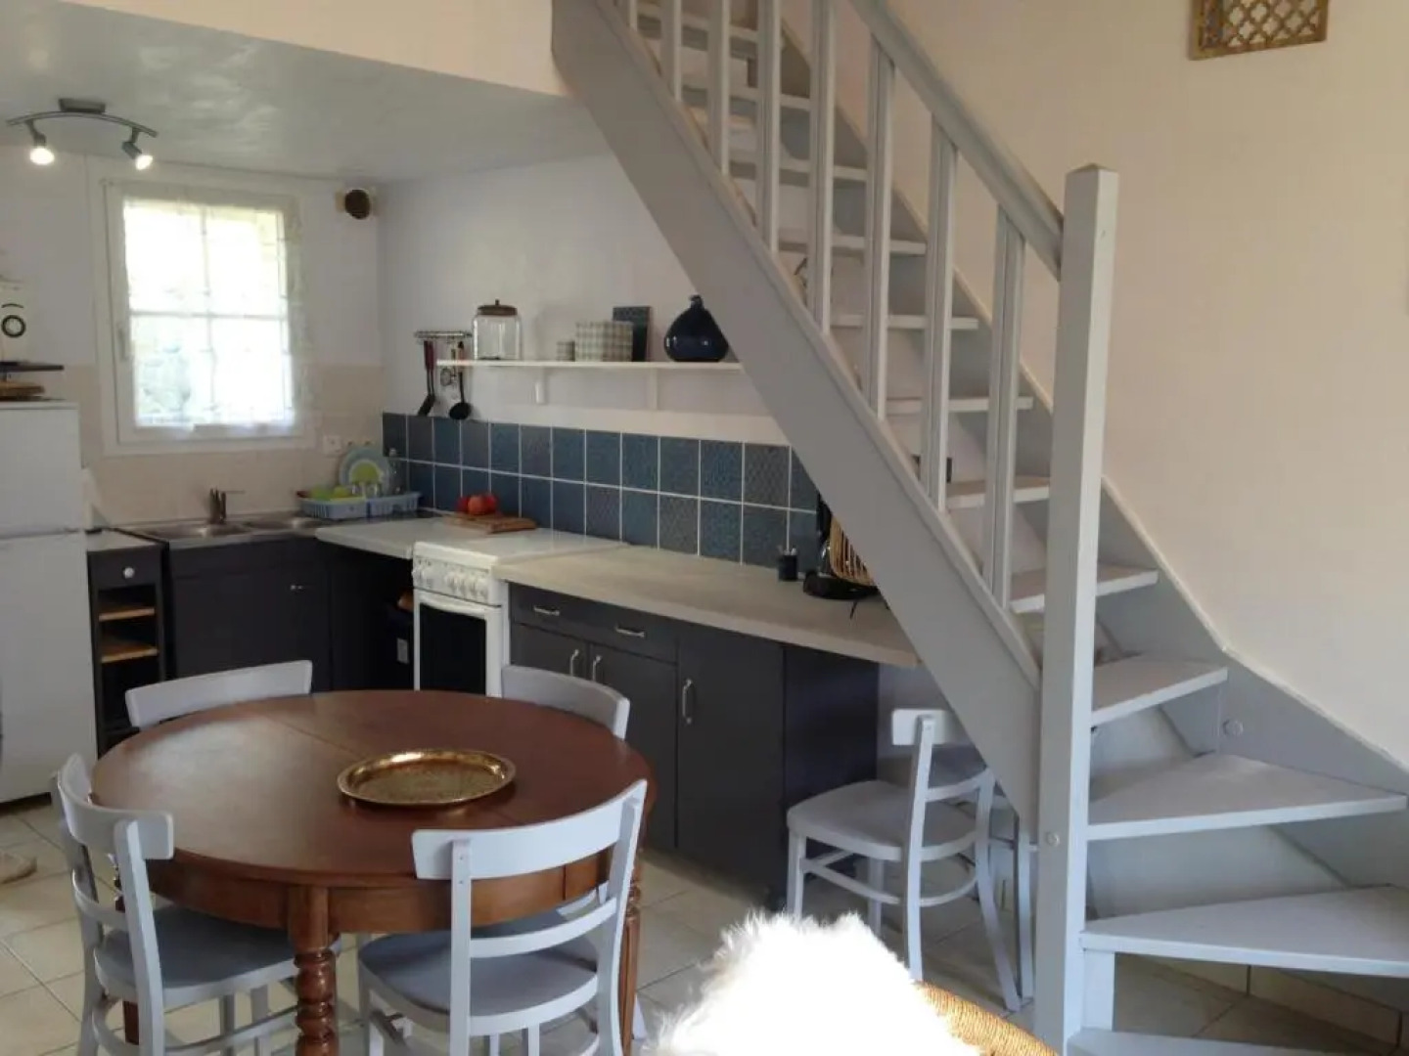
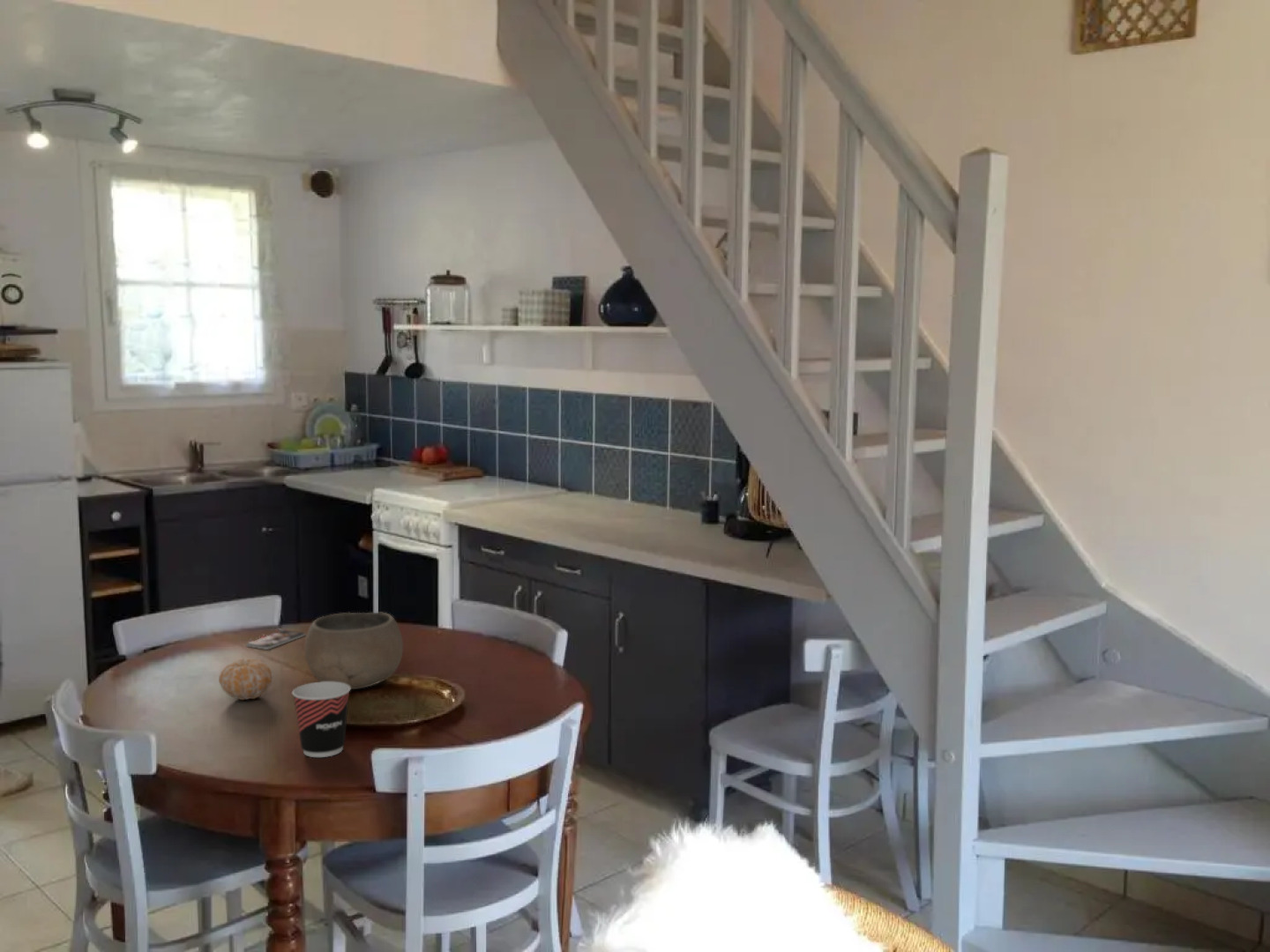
+ cup (322, 720)
+ fruit (245, 680)
+ smartphone (276, 636)
+ bowl (354, 651)
